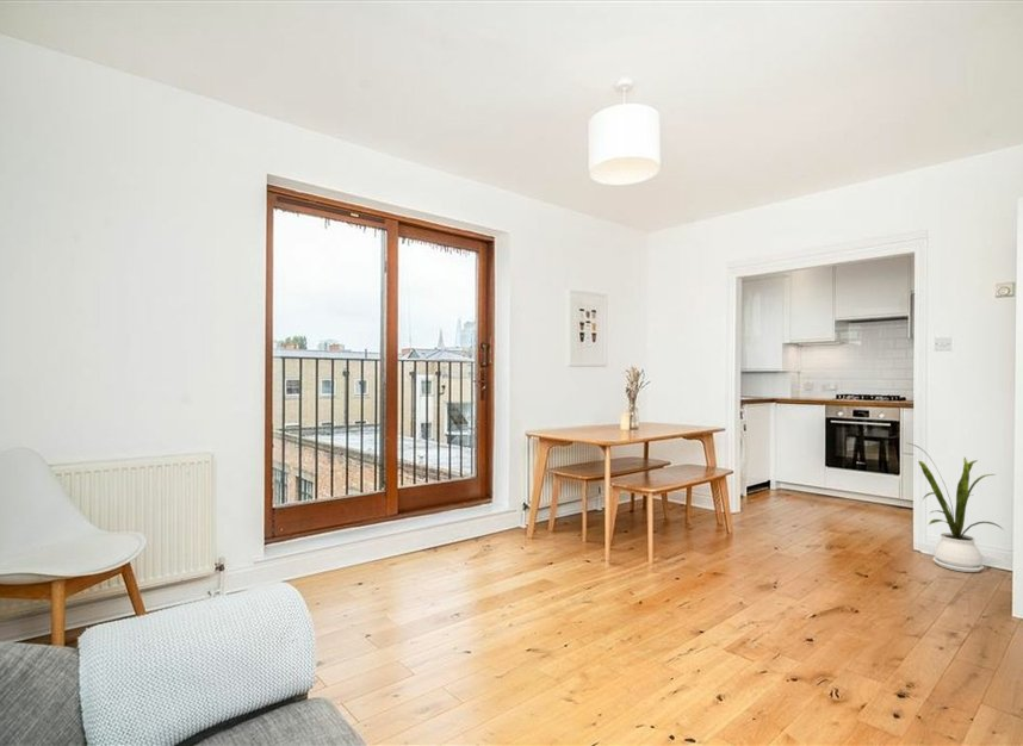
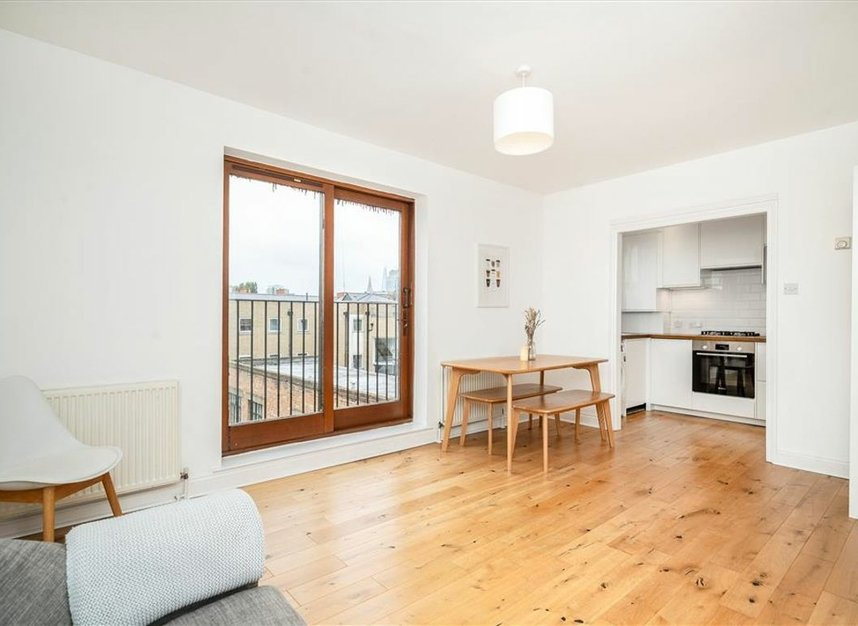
- house plant (951, 505)
